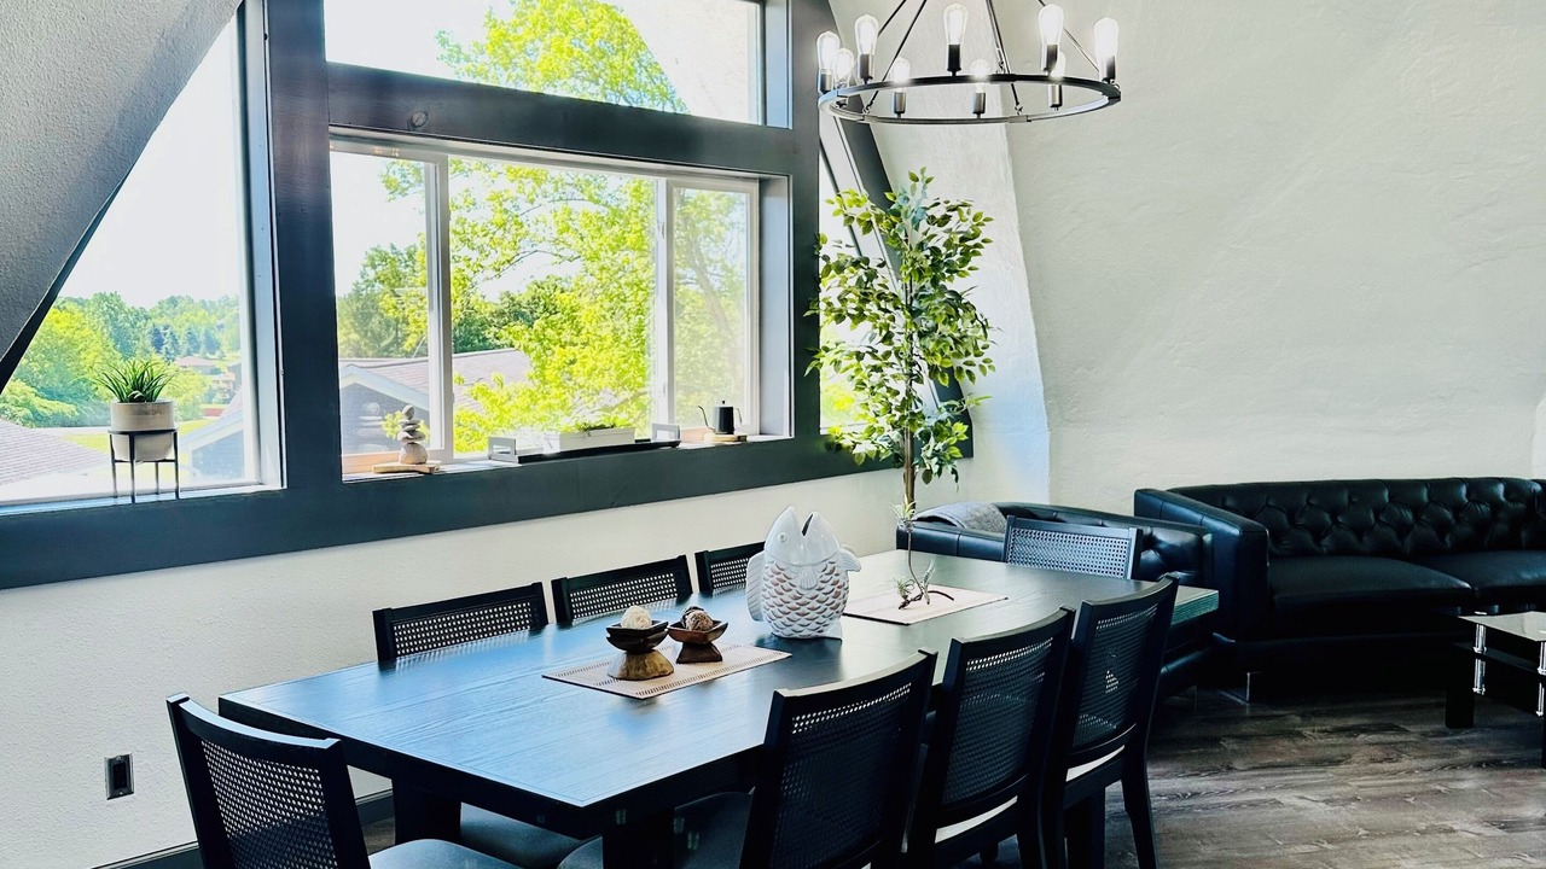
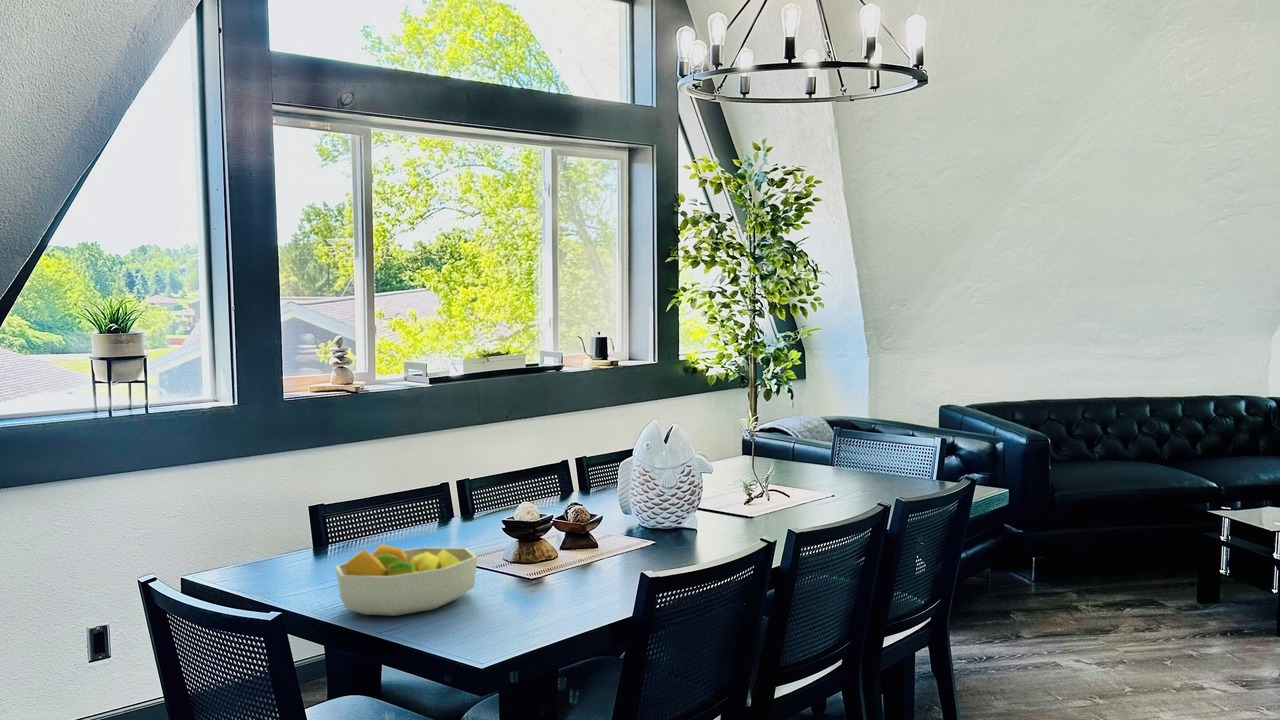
+ fruit bowl (407, 572)
